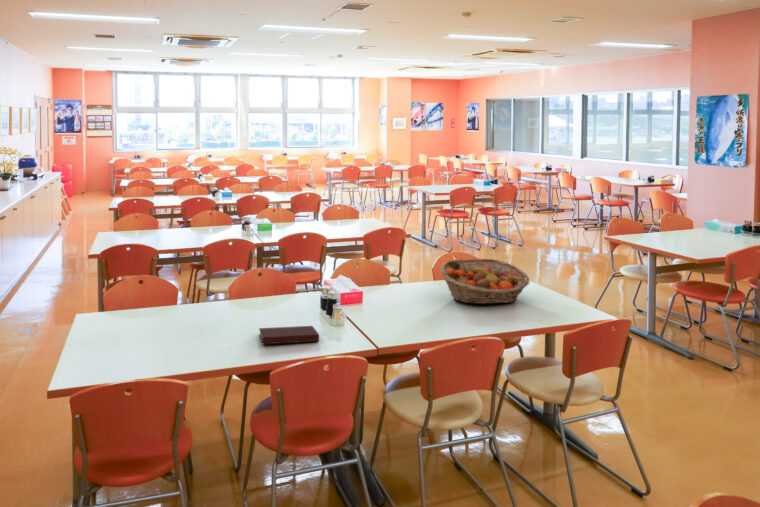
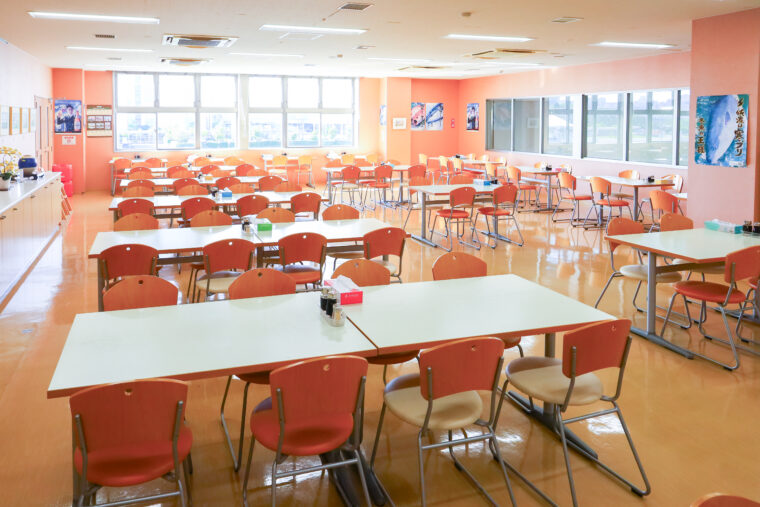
- notebook (288, 334)
- fruit basket (483, 280)
